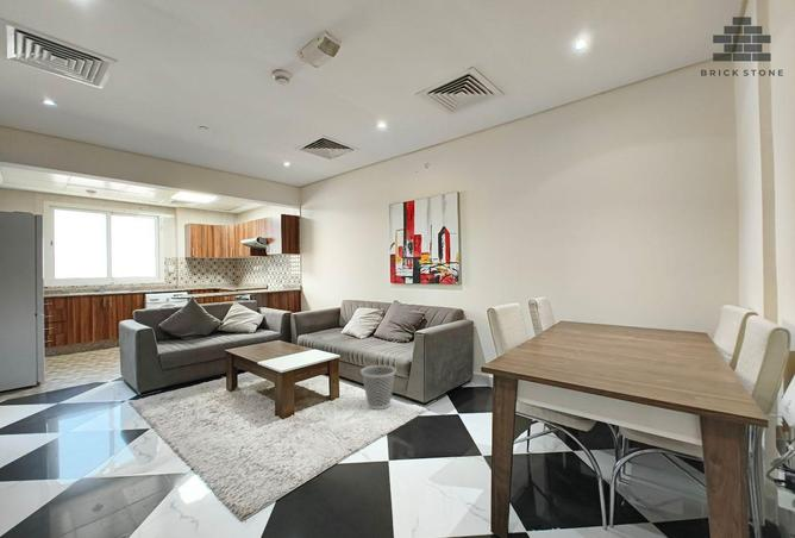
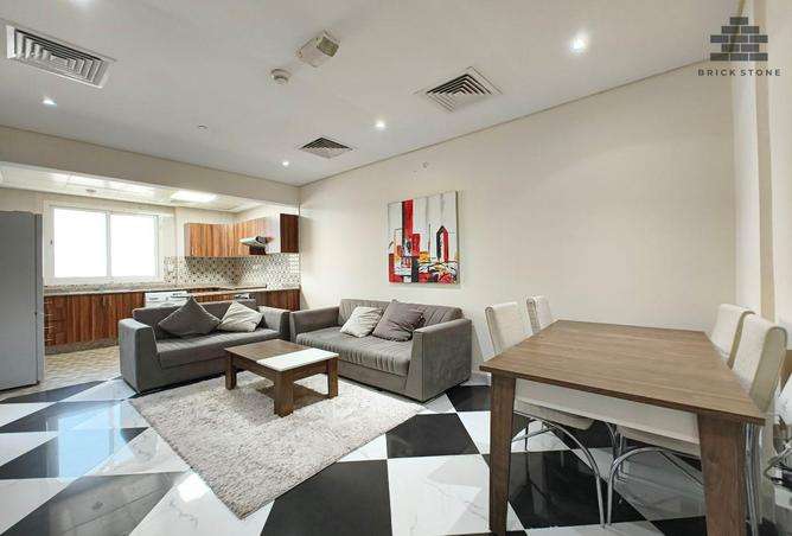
- wastebasket (378, 387)
